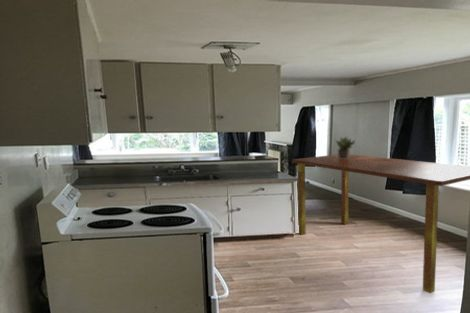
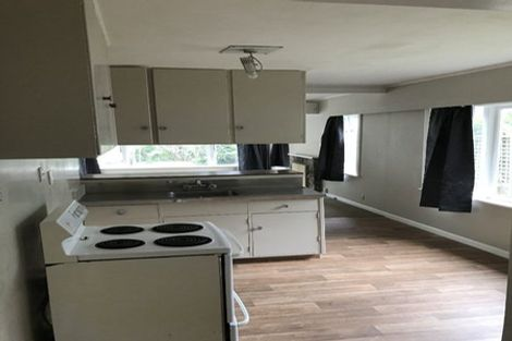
- potted plant (344, 146)
- dining table (347, 207)
